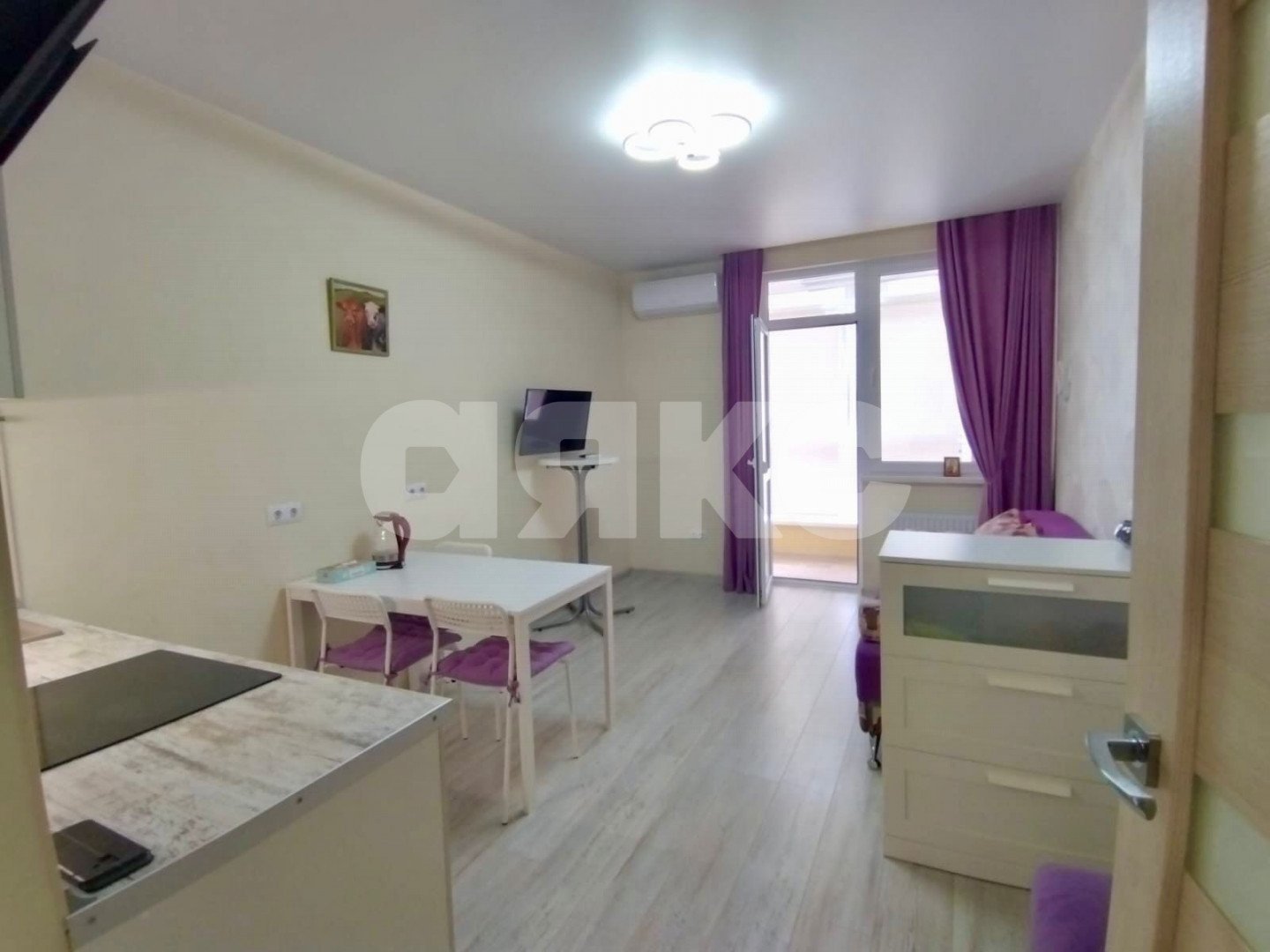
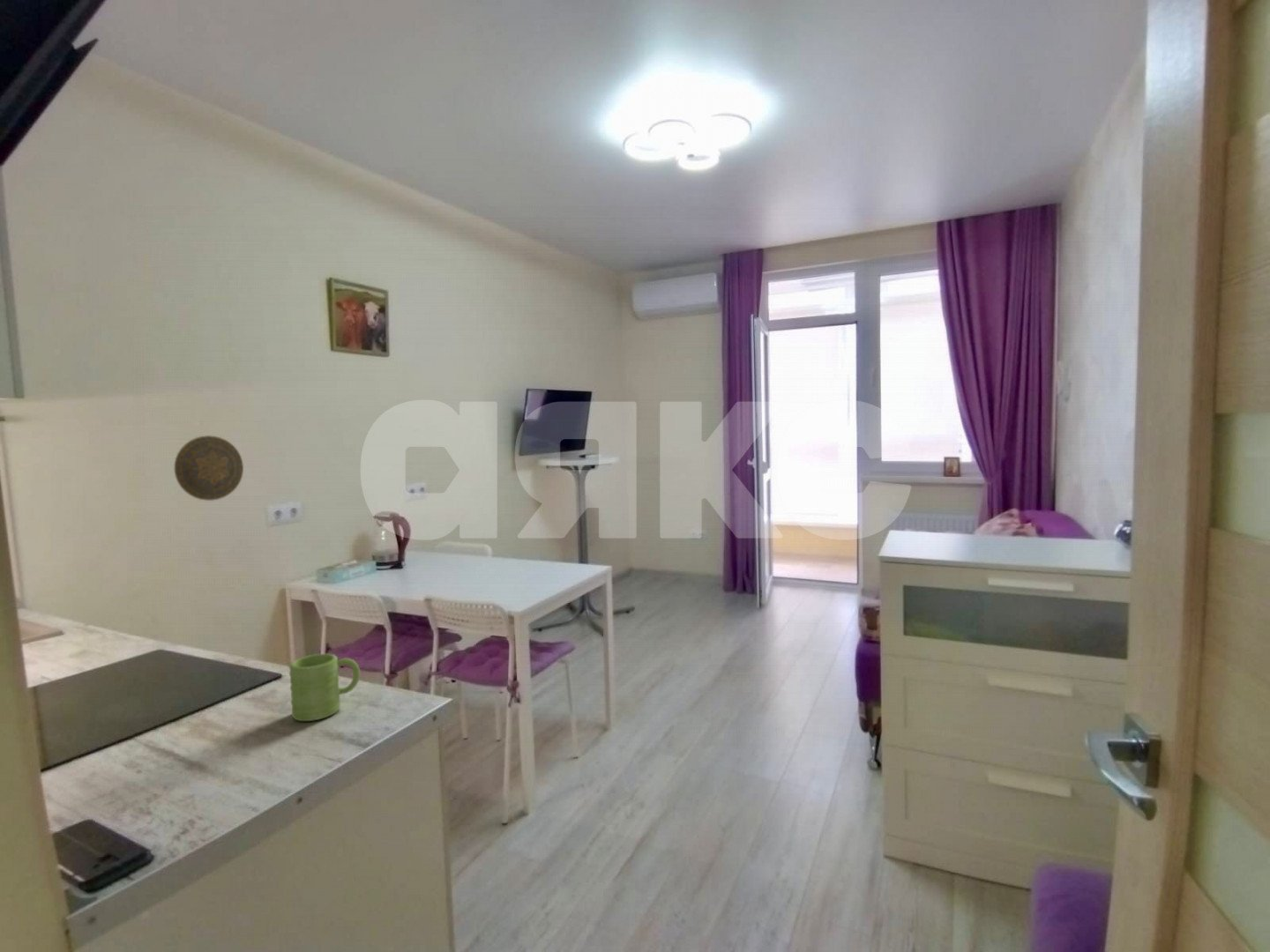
+ decorative plate (212, 468)
+ mug (325, 684)
